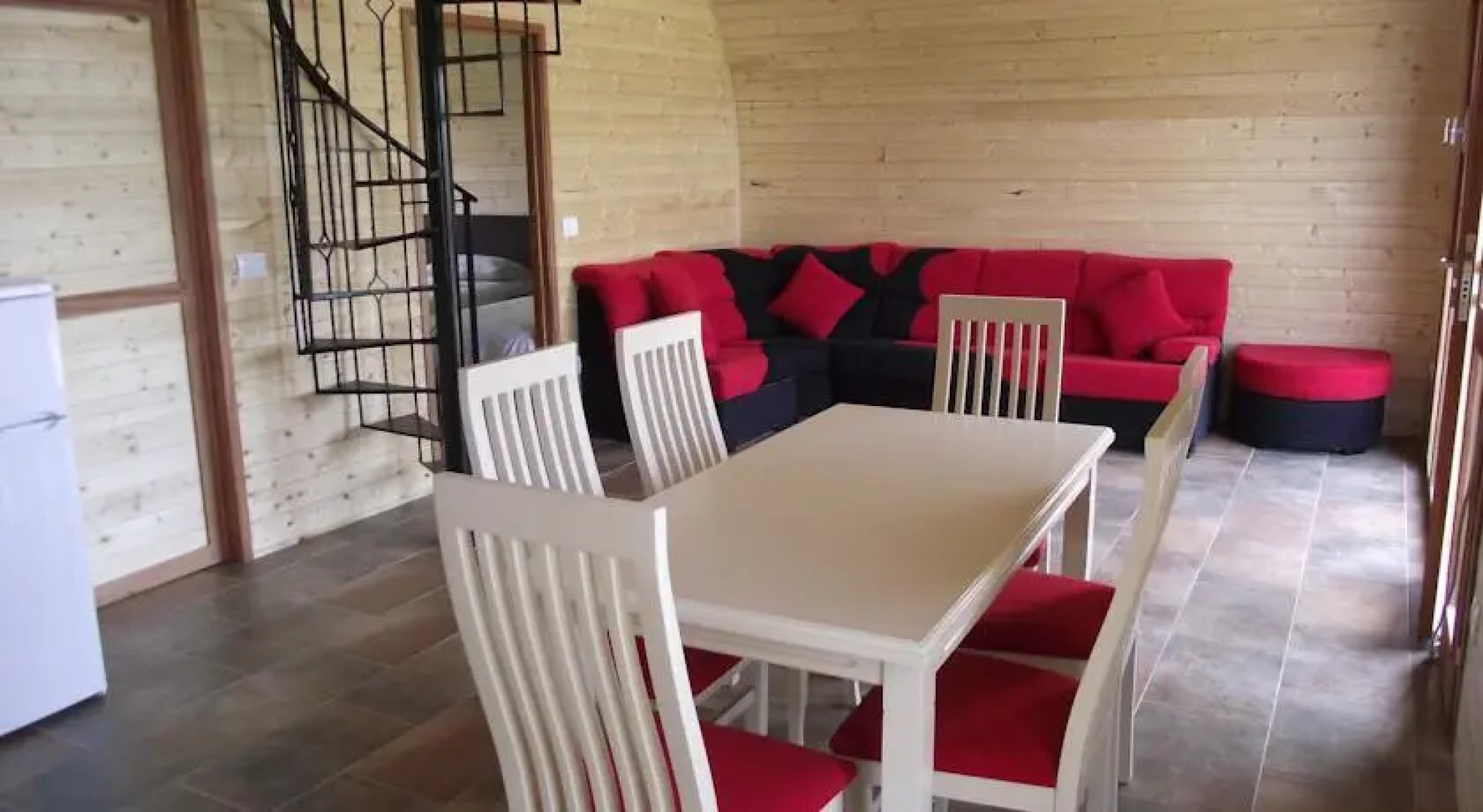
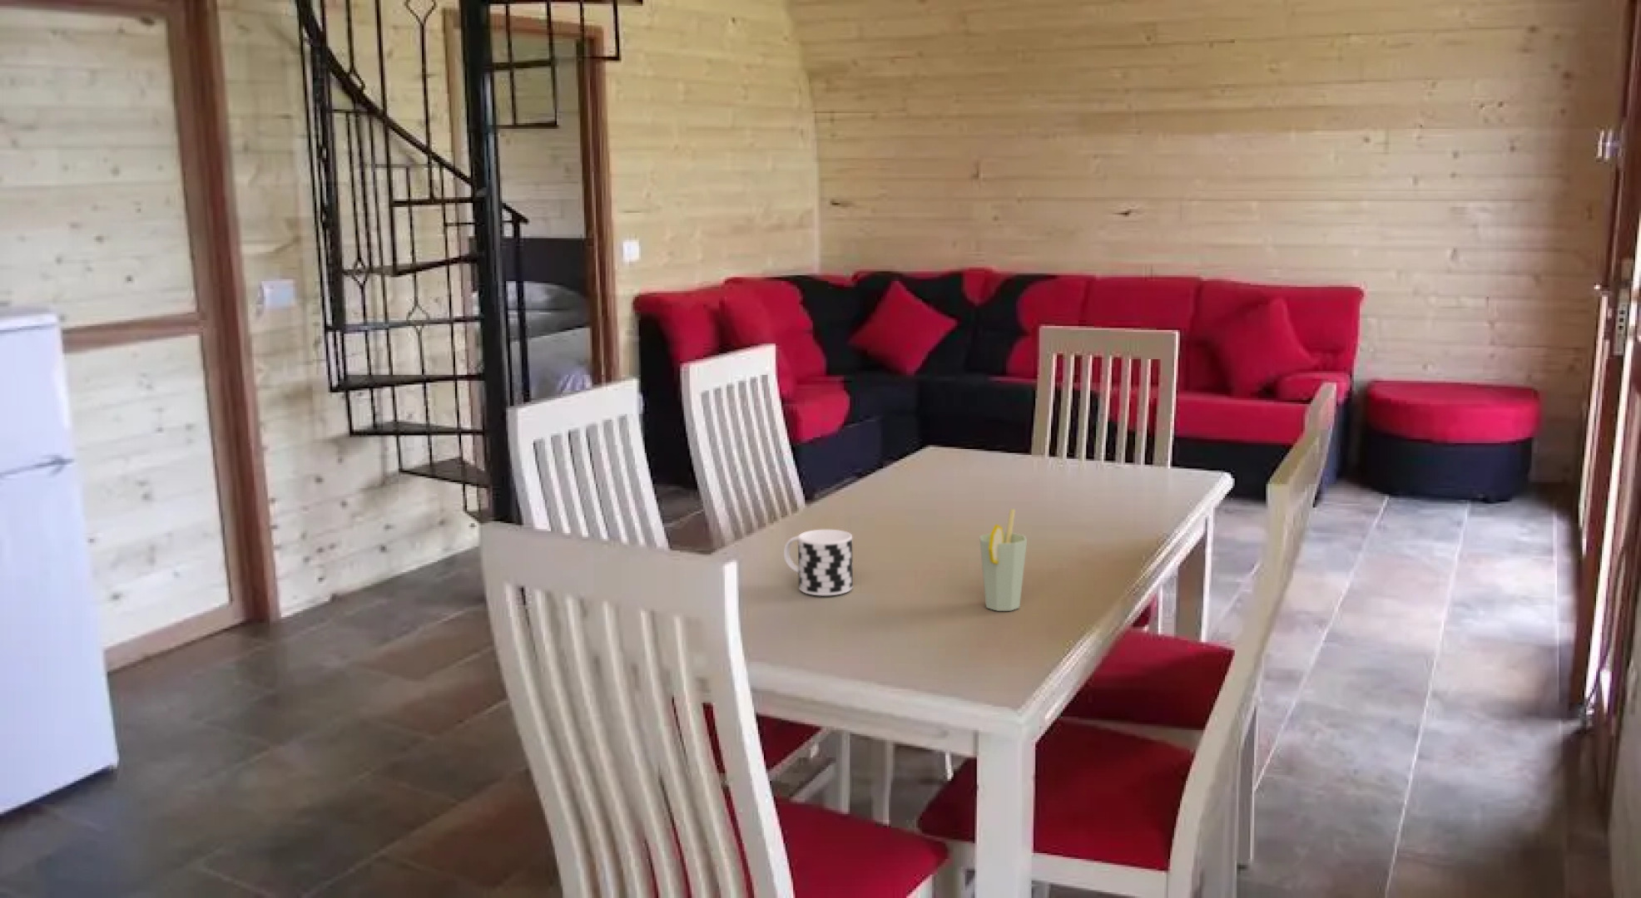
+ cup (817, 561)
+ cup (1000, 562)
